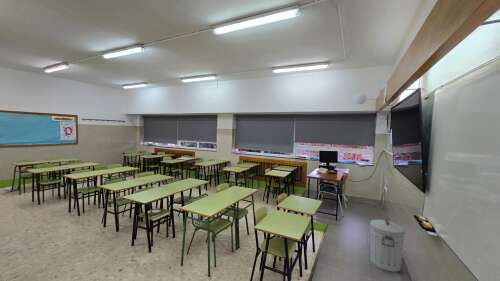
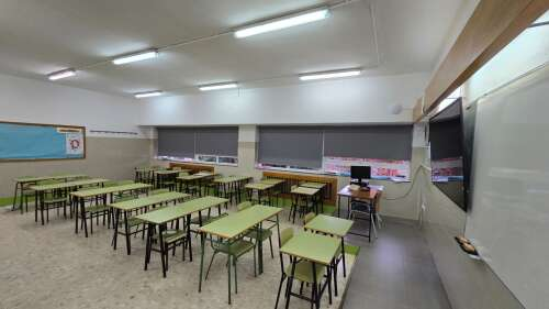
- trash can (386, 242)
